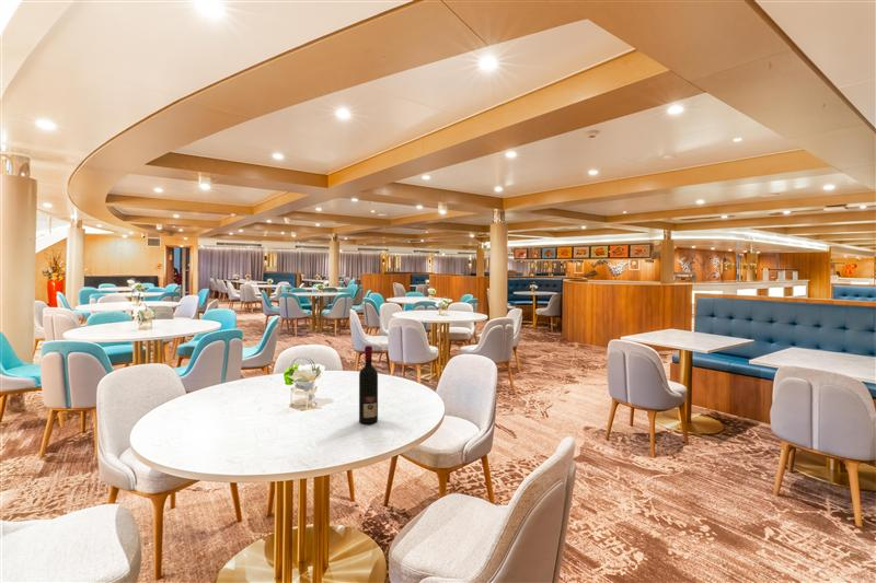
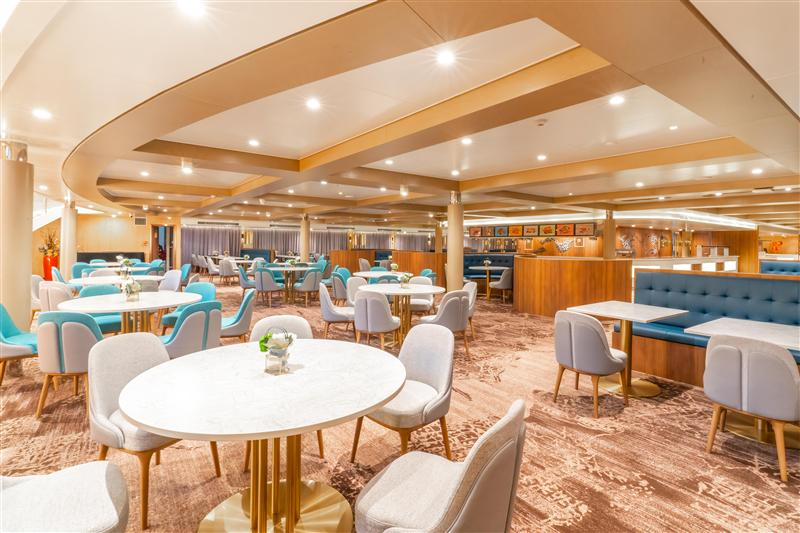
- alcohol (368, 383)
